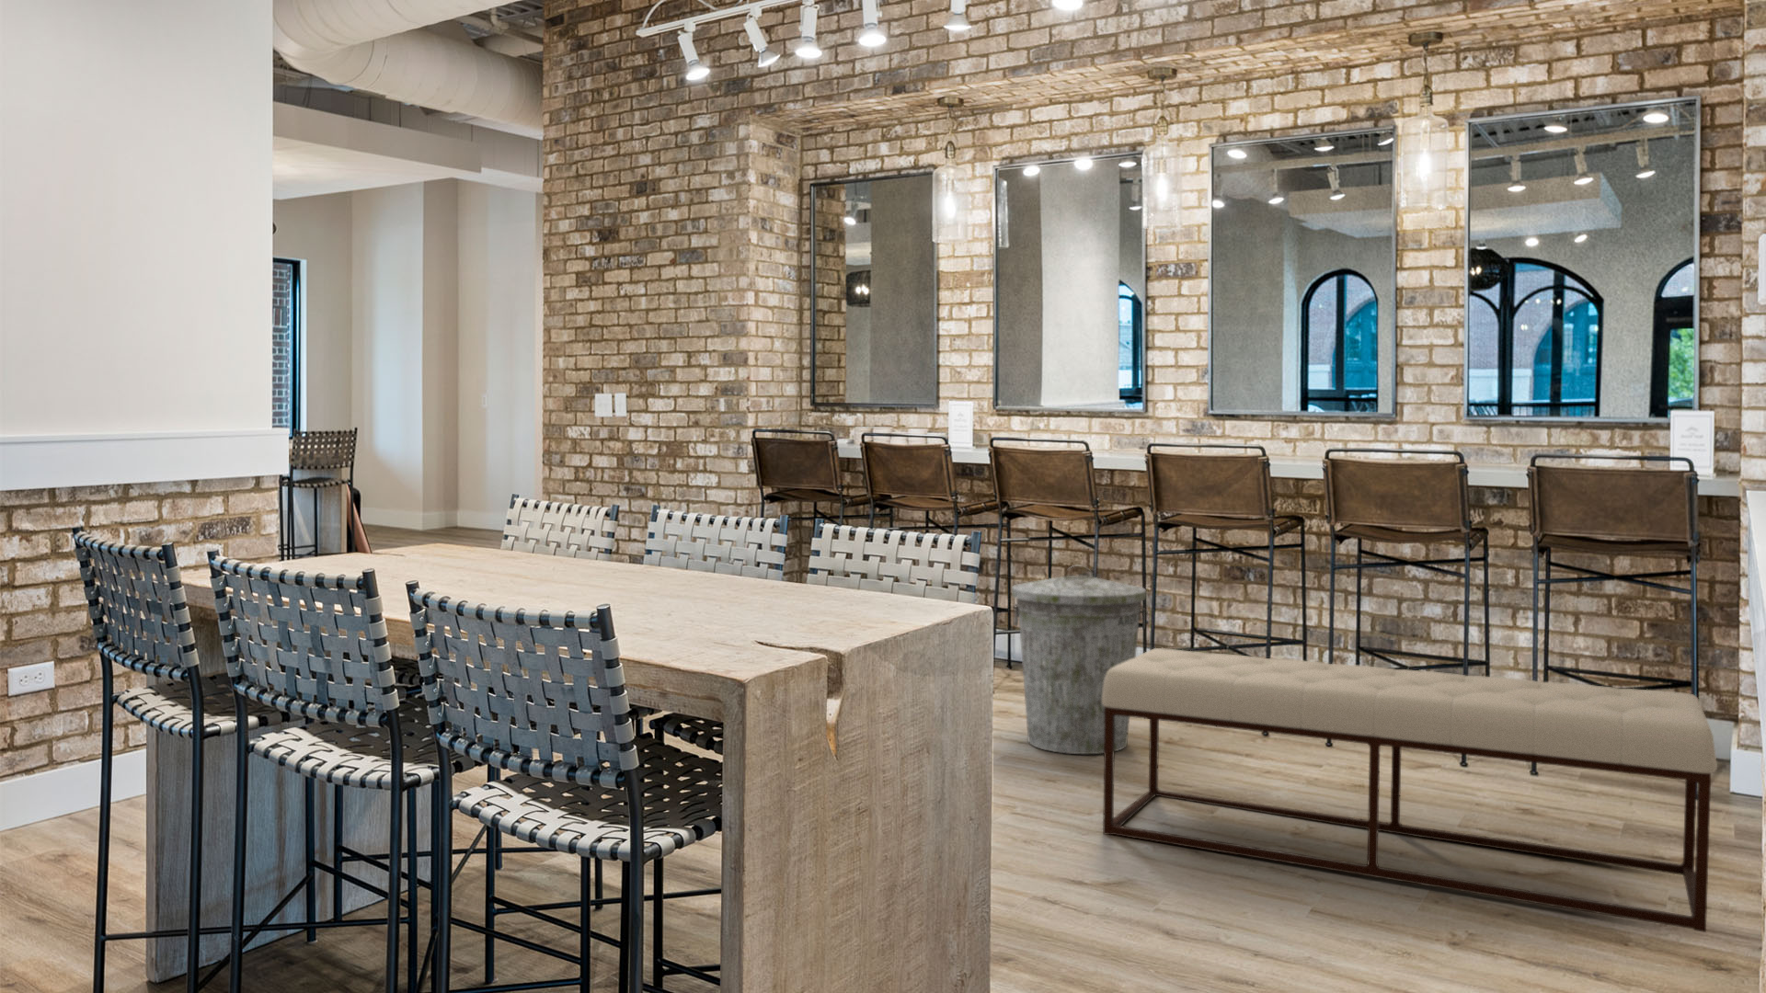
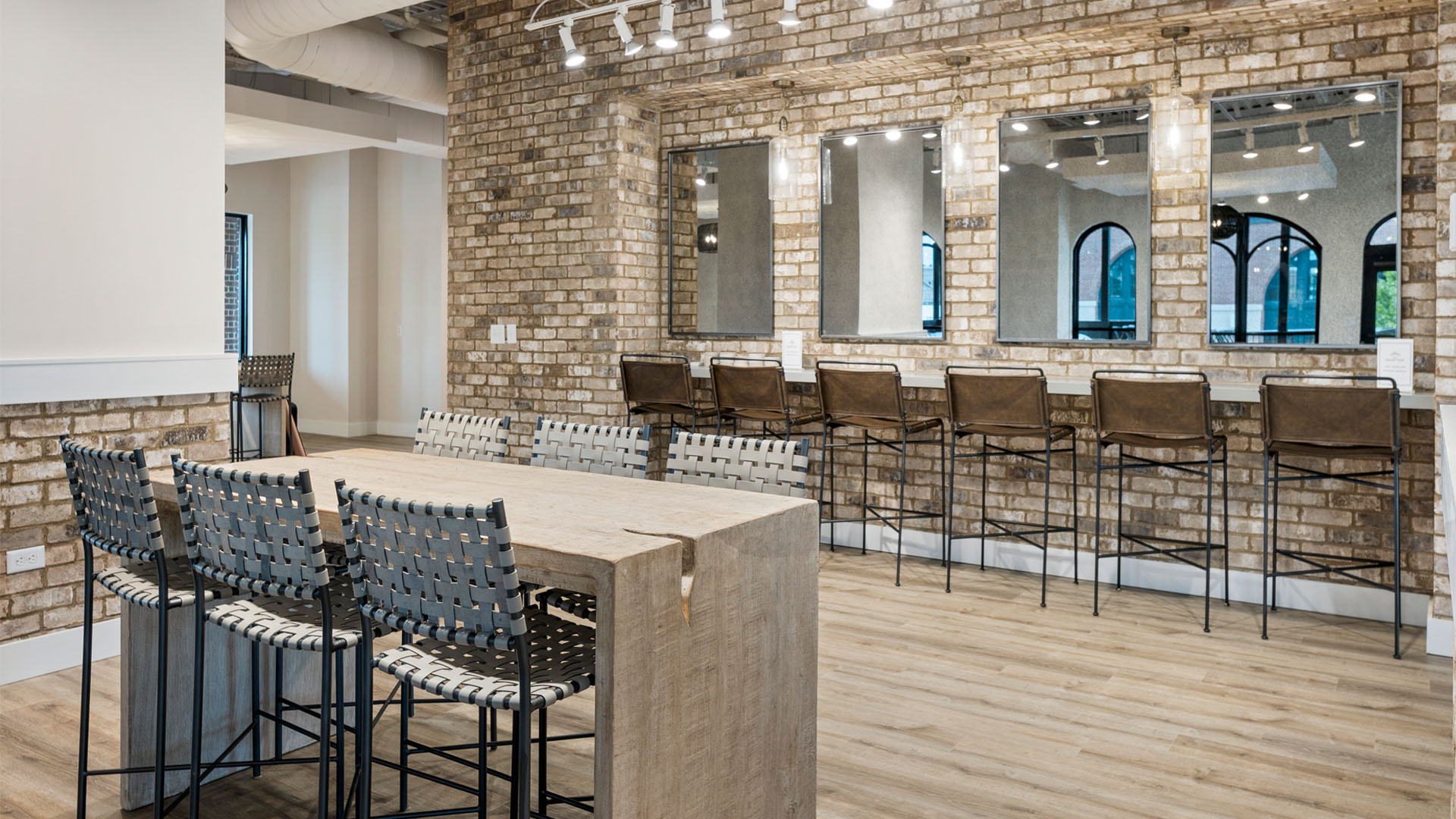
- trash can (1077, 654)
- bench (1379, 766)
